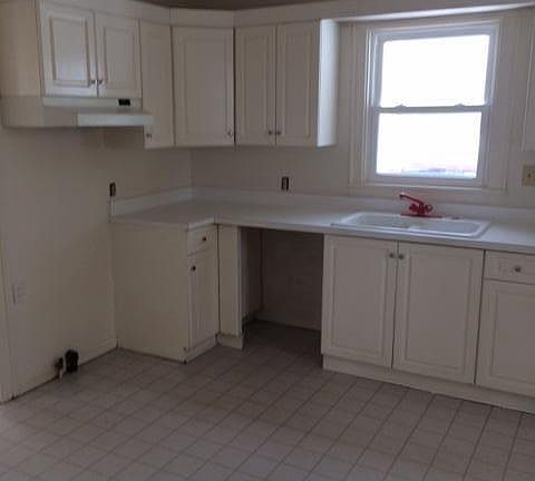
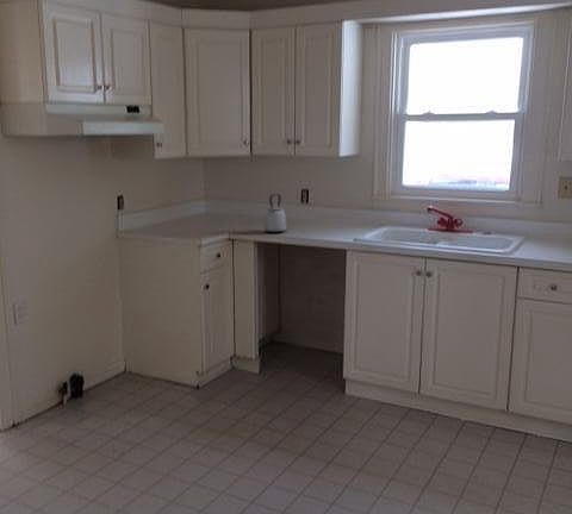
+ kettle (276, 212)
